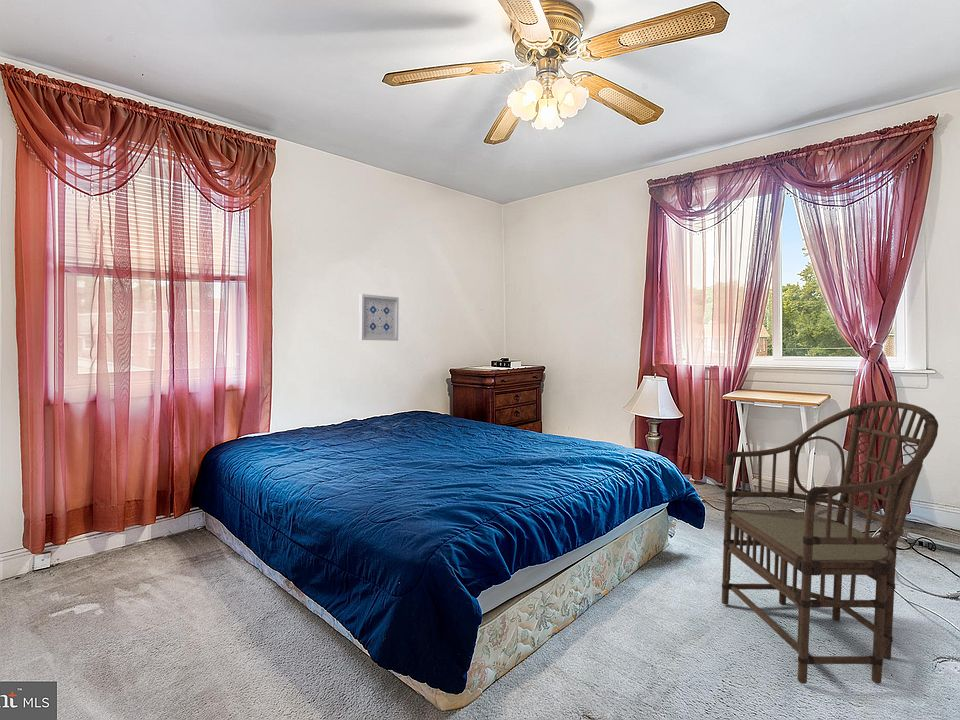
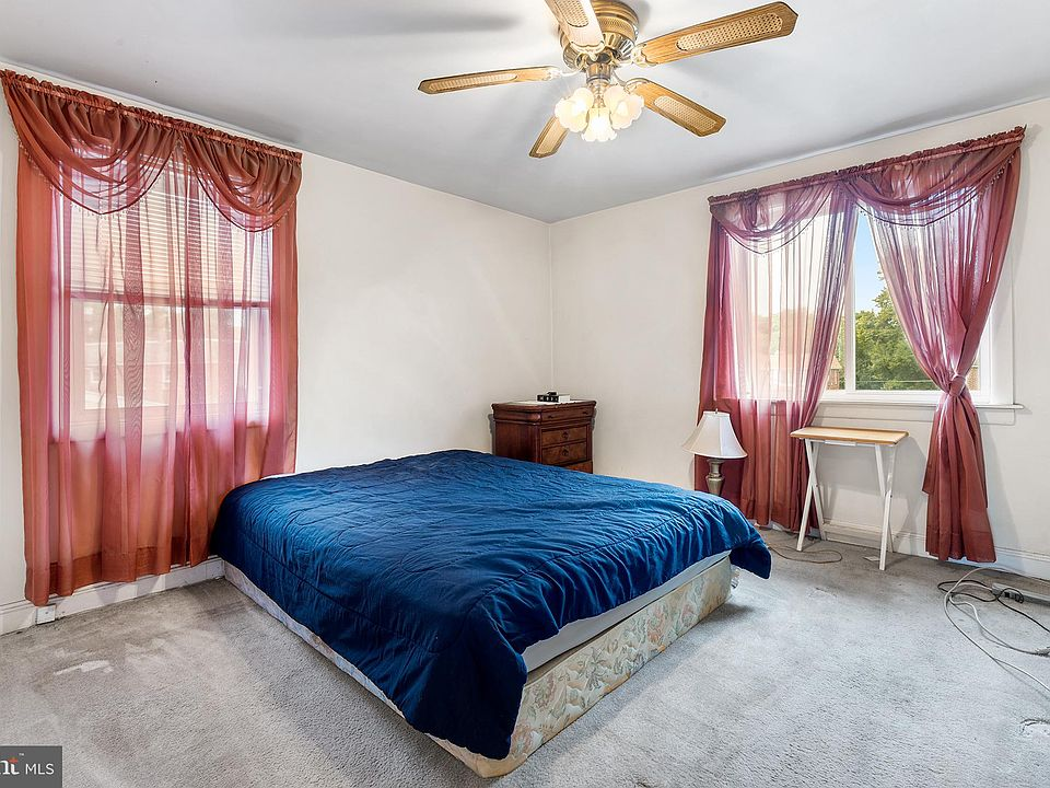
- armchair (827, 520)
- wall art (379, 318)
